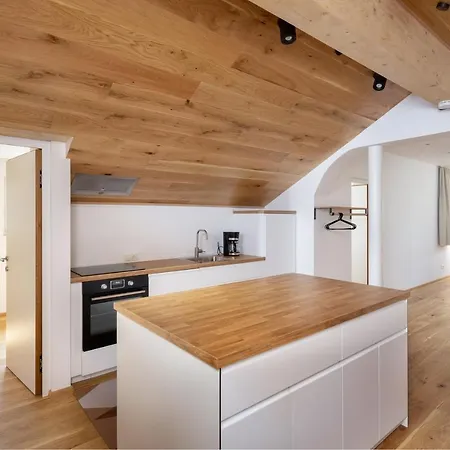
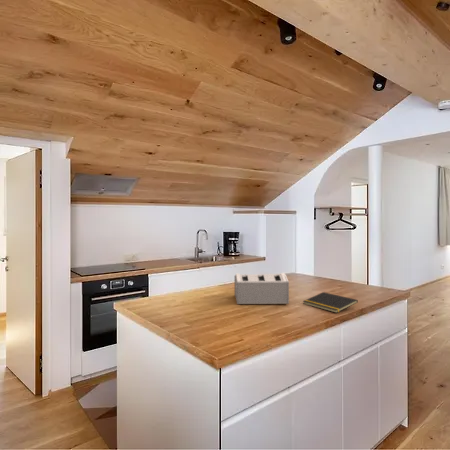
+ notepad (329, 301)
+ toaster (260, 286)
